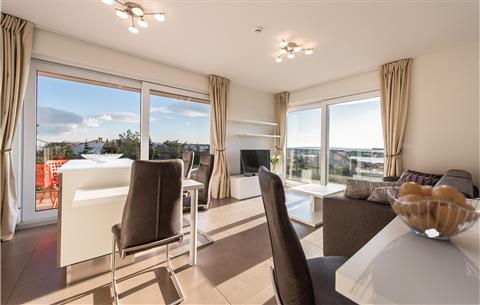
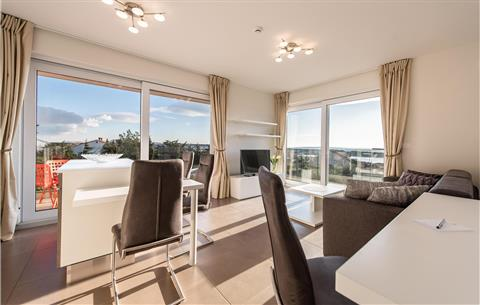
- fruit basket (429, 208)
